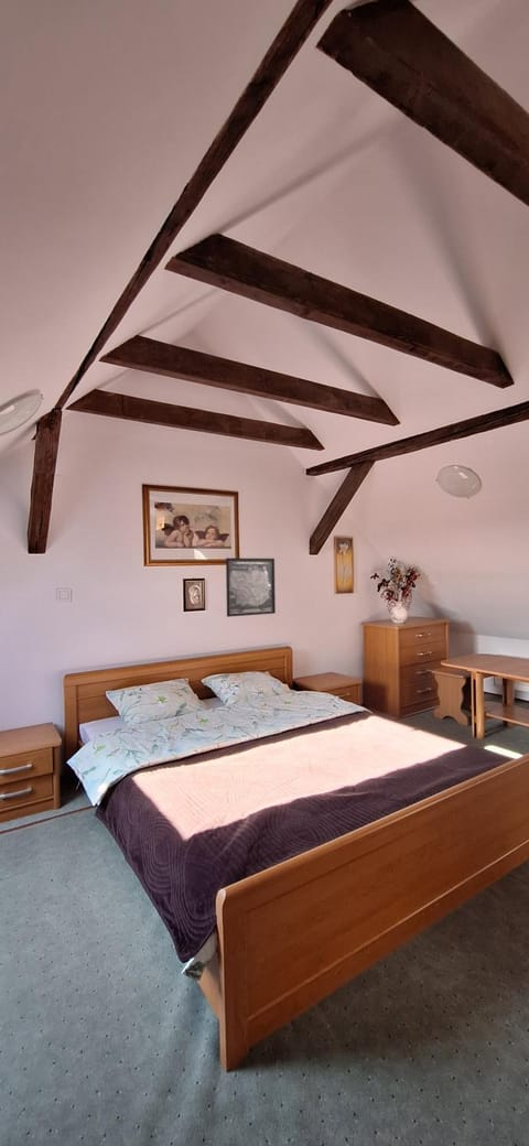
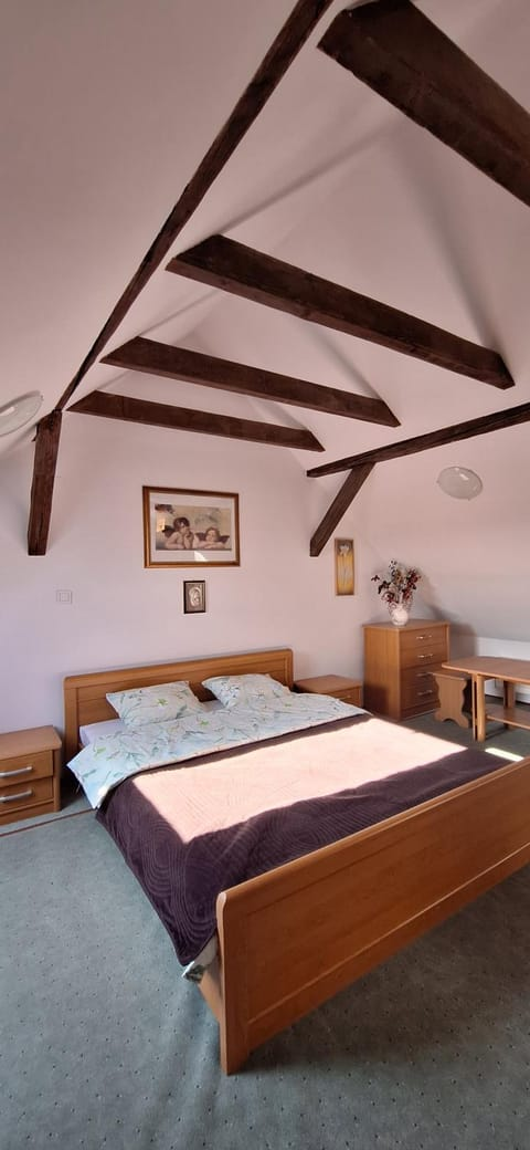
- wall art (251, 586)
